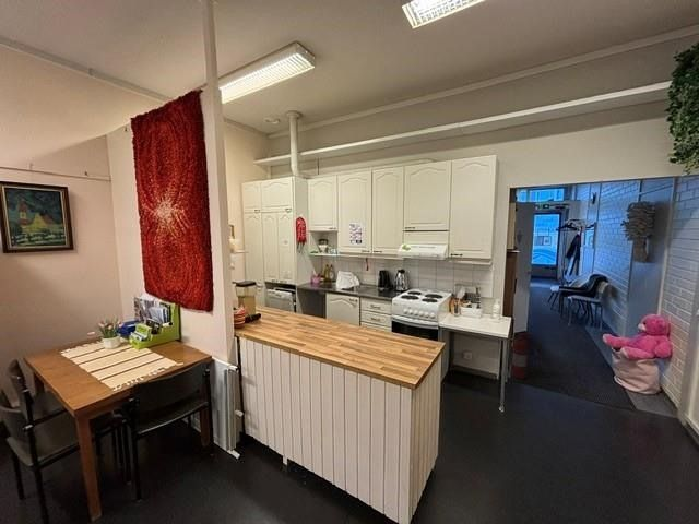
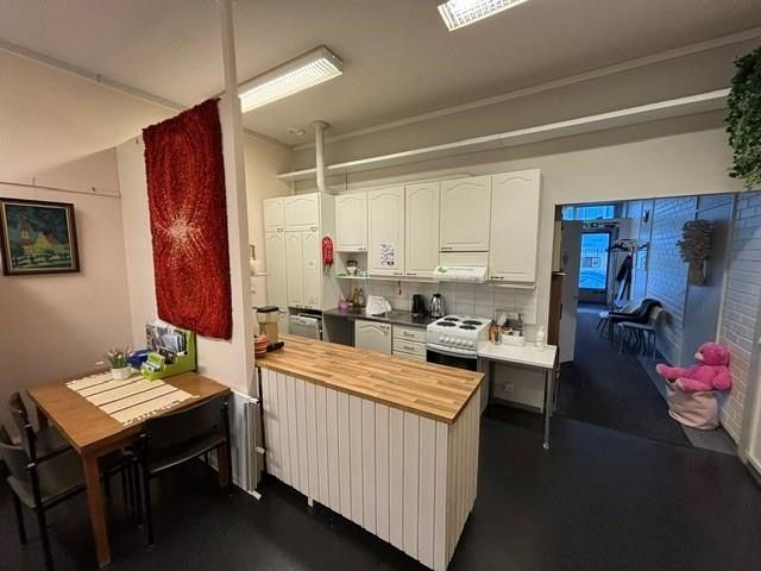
- fire extinguisher (519, 354)
